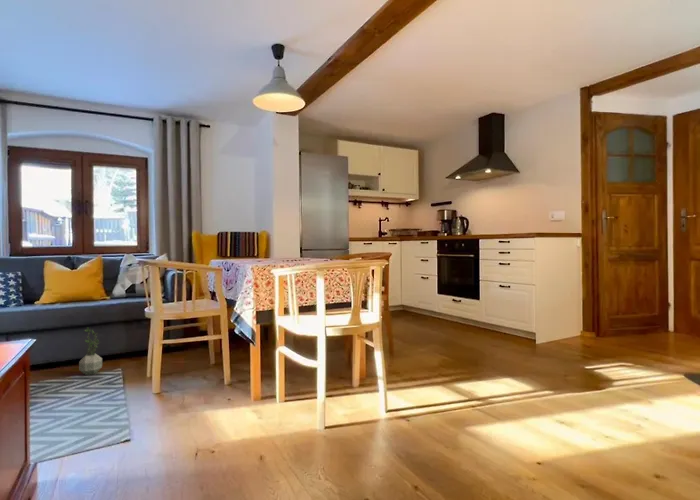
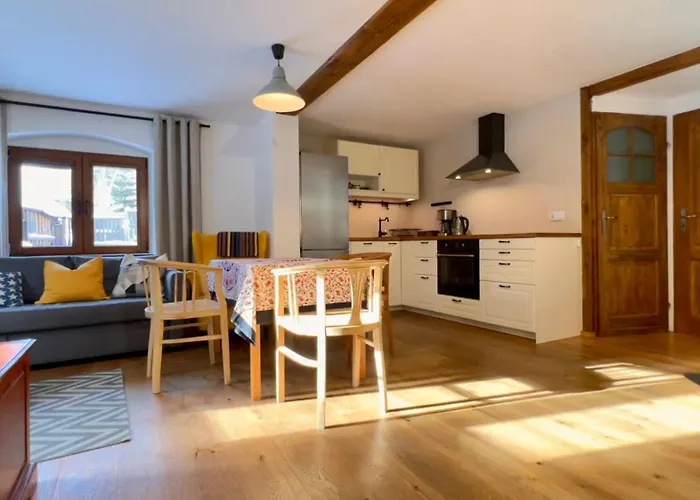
- potted plant (91, 350)
